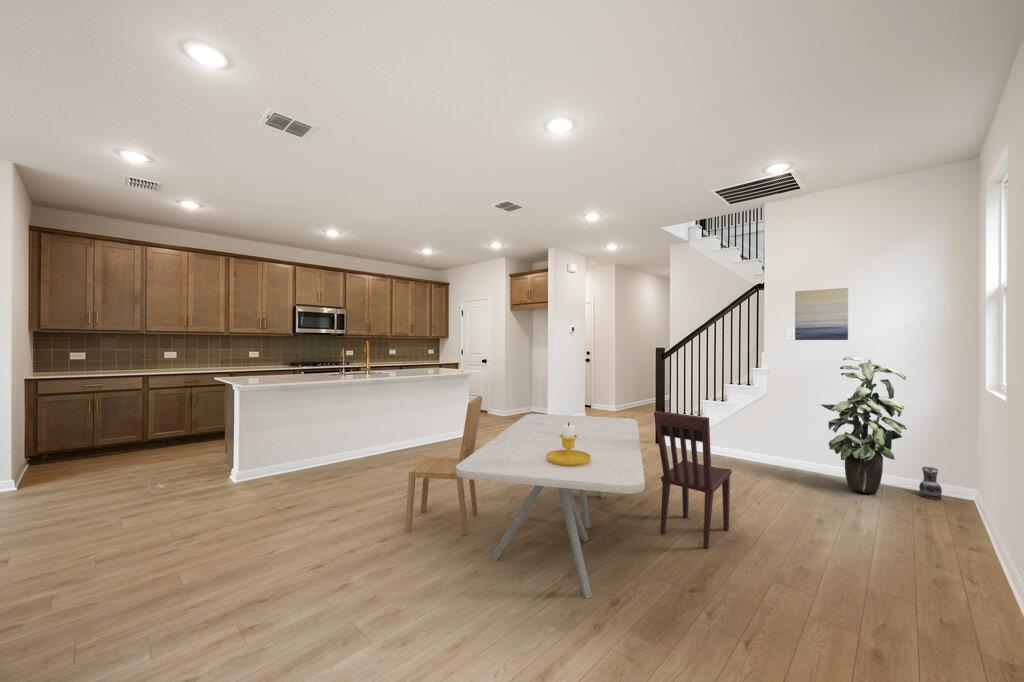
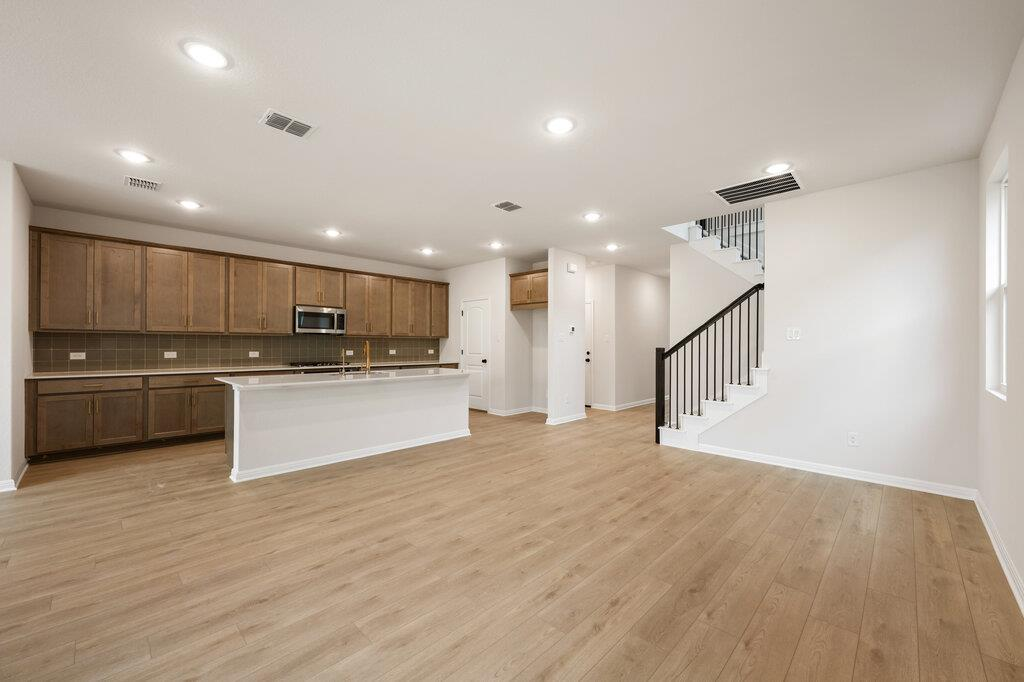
- dining table (566, 484)
- candlestick (568, 441)
- dining chair (445, 460)
- dining chair (693, 471)
- ceramic jug (930, 481)
- indoor plant (860, 423)
- wall art (820, 314)
